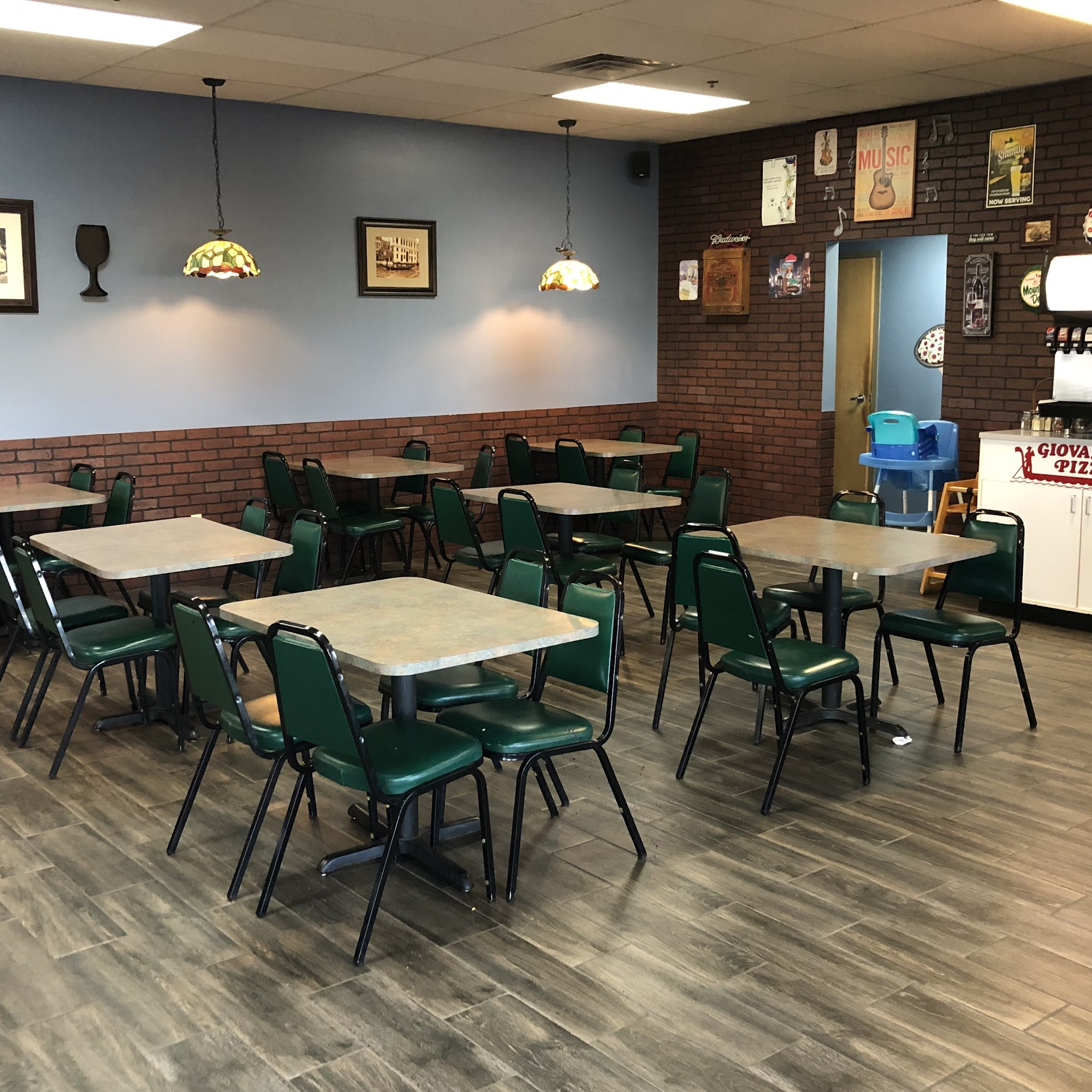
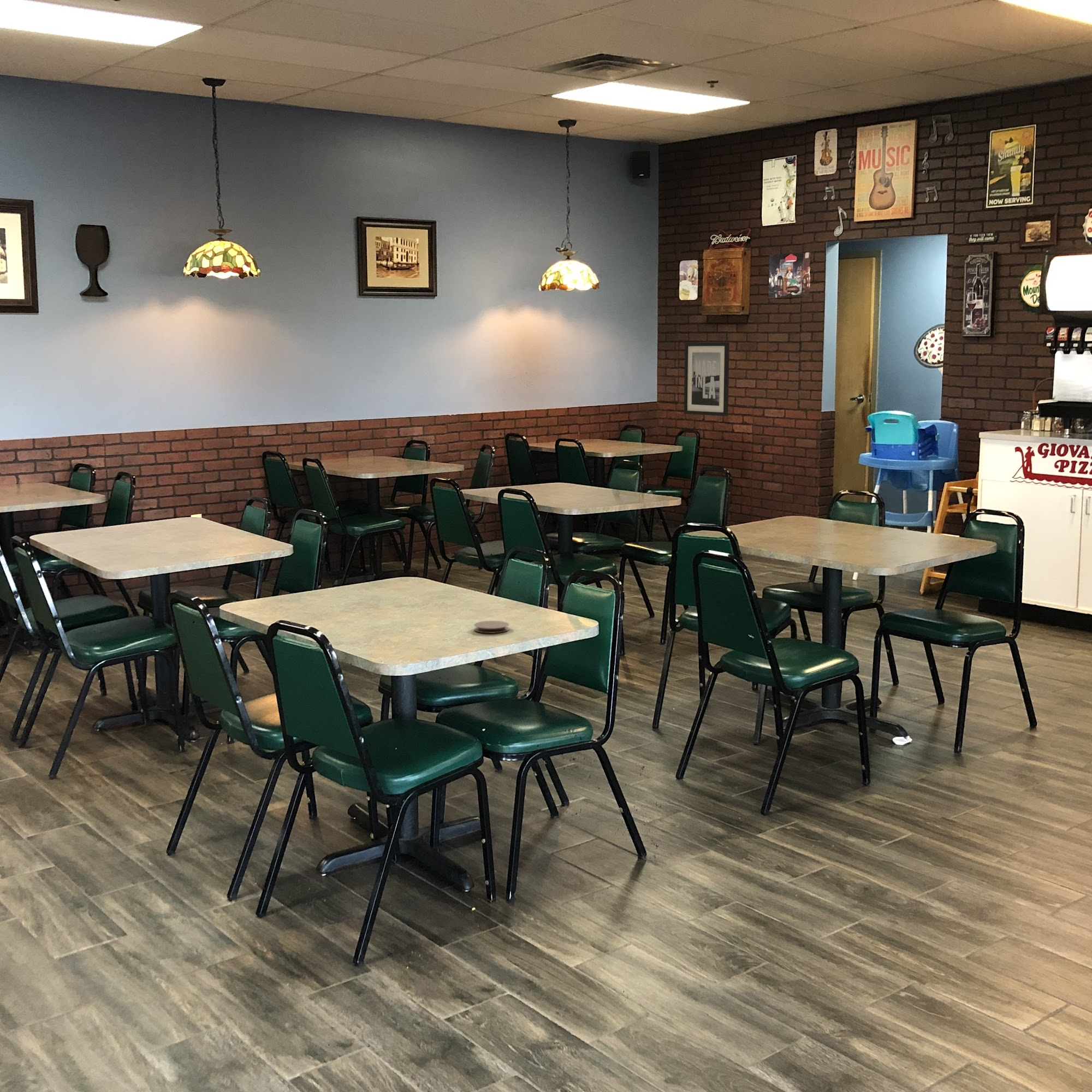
+ coaster (491, 627)
+ wall art (706, 379)
